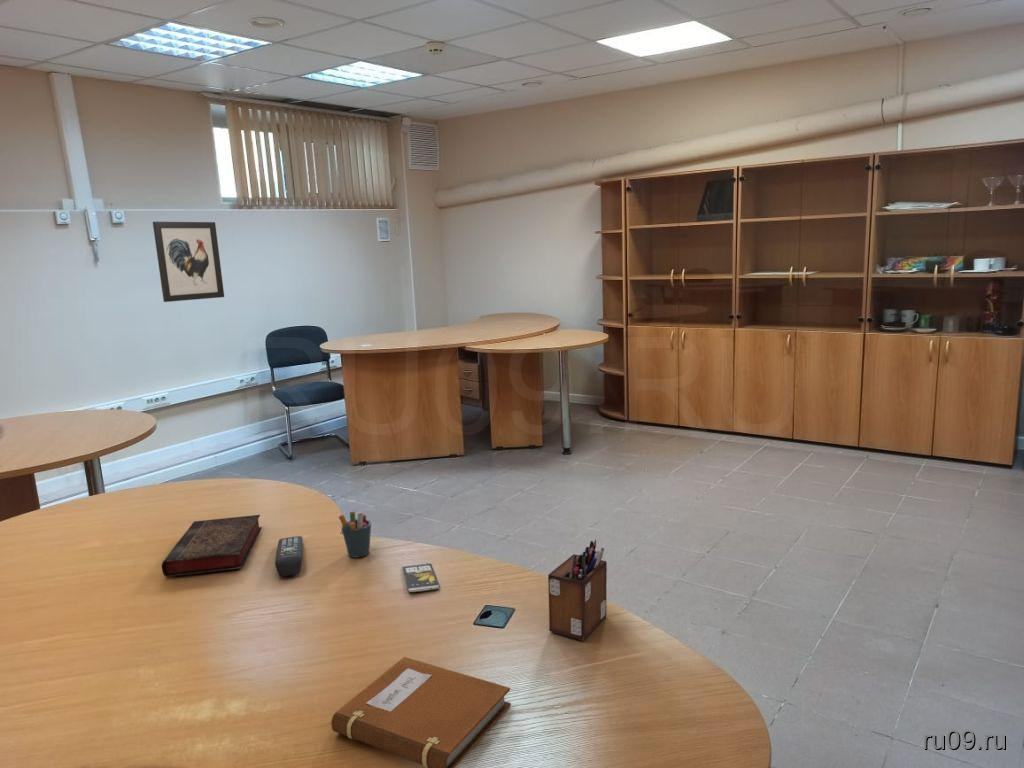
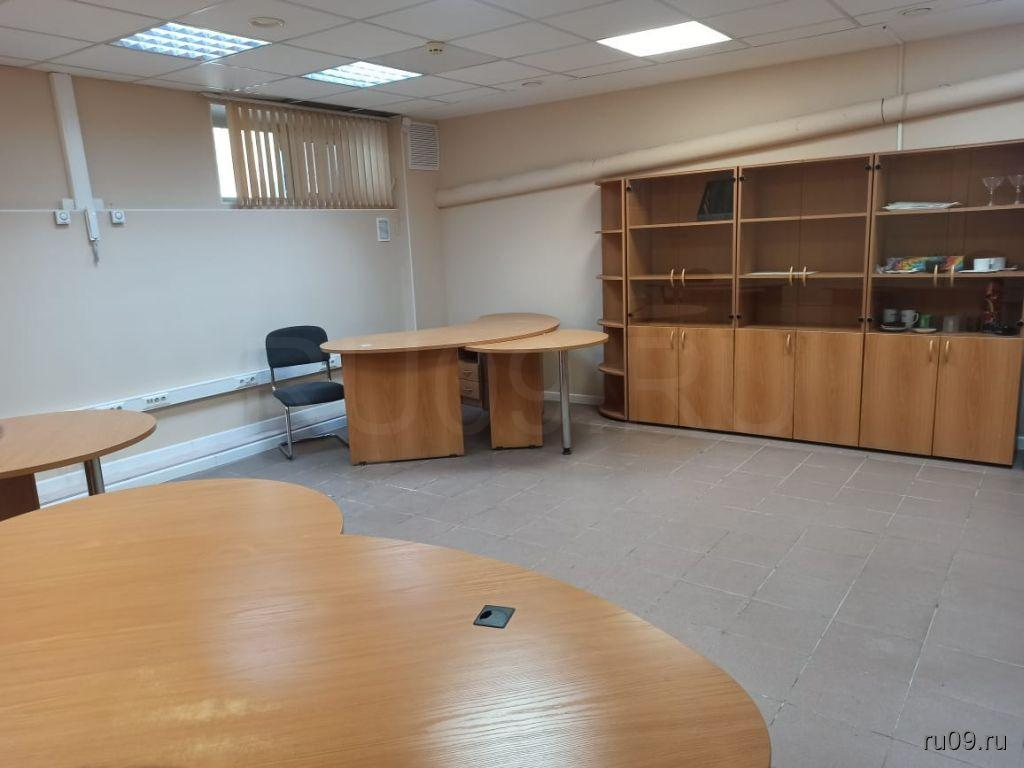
- remote control (289, 552)
- desk organizer (577, 585)
- wall art (190, 261)
- notebook (419, 709)
- book (215, 543)
- pen holder (356, 531)
- smartphone (420, 576)
